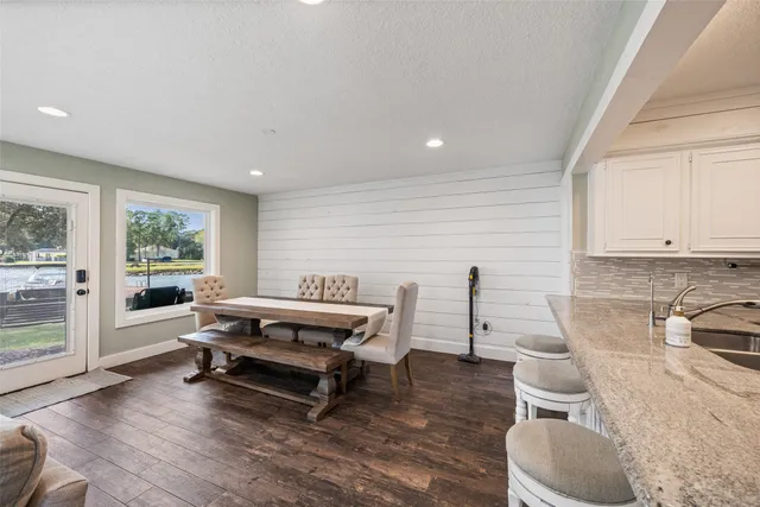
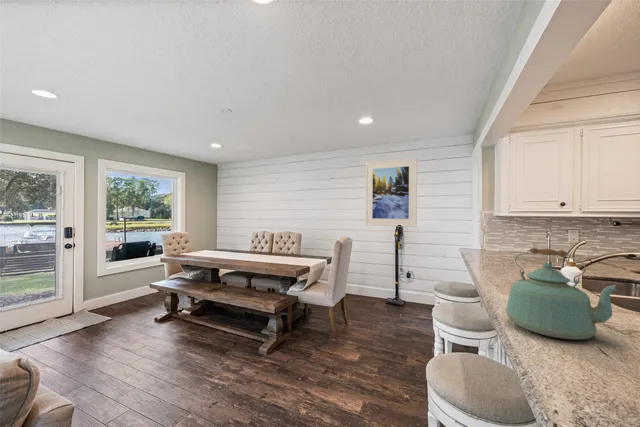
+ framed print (390, 193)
+ kettle (556, 289)
